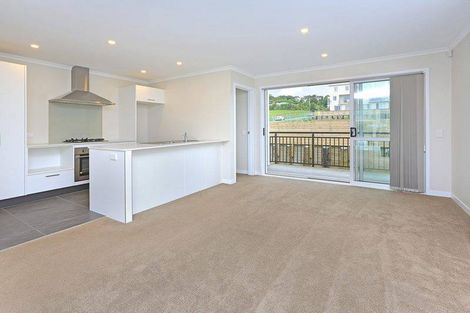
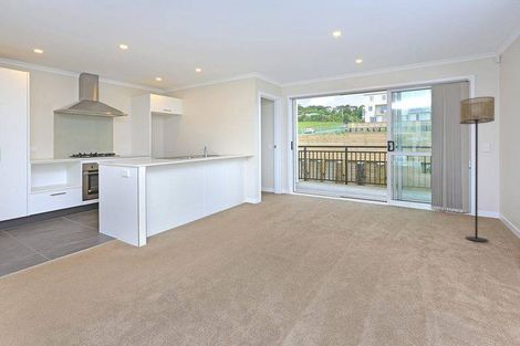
+ floor lamp (476, 169)
